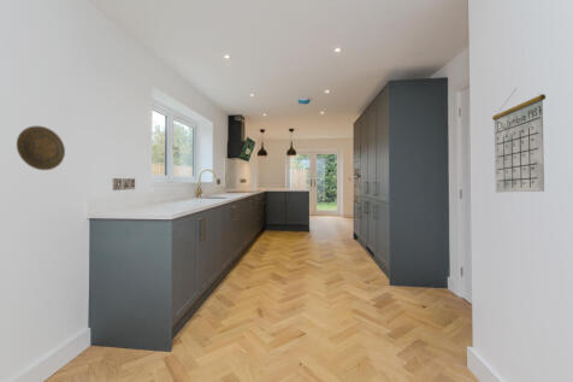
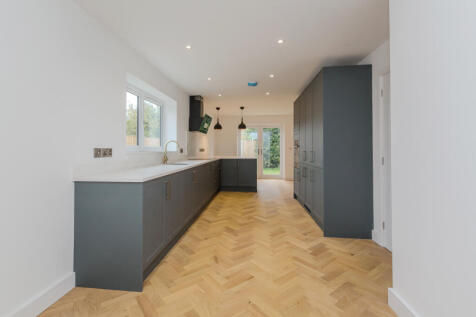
- decorative plate (43, 148)
- calendar (516, 139)
